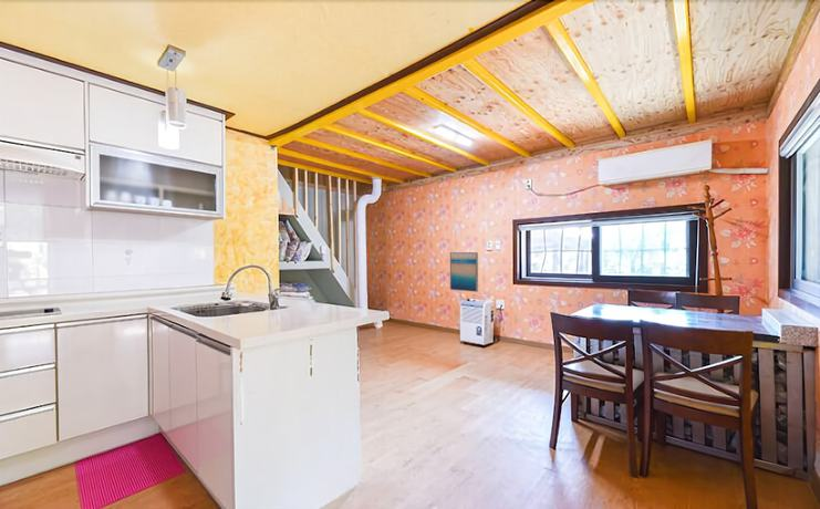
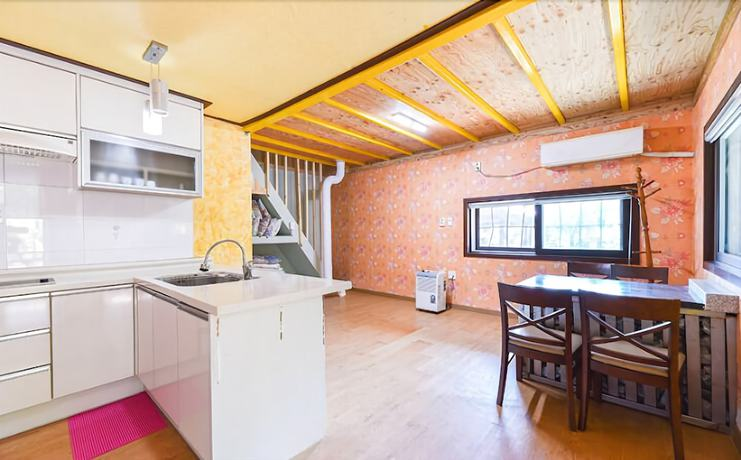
- wall art (464, 271)
